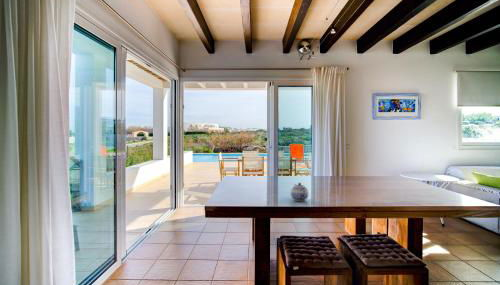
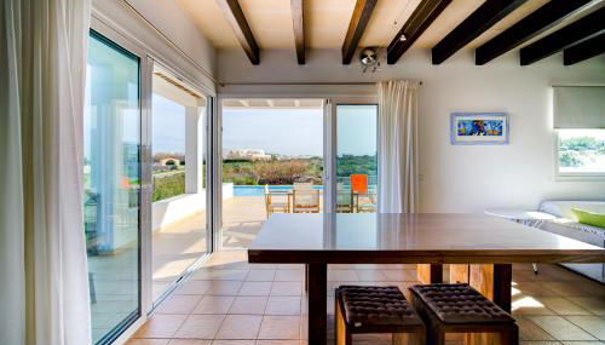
- teapot (299, 191)
